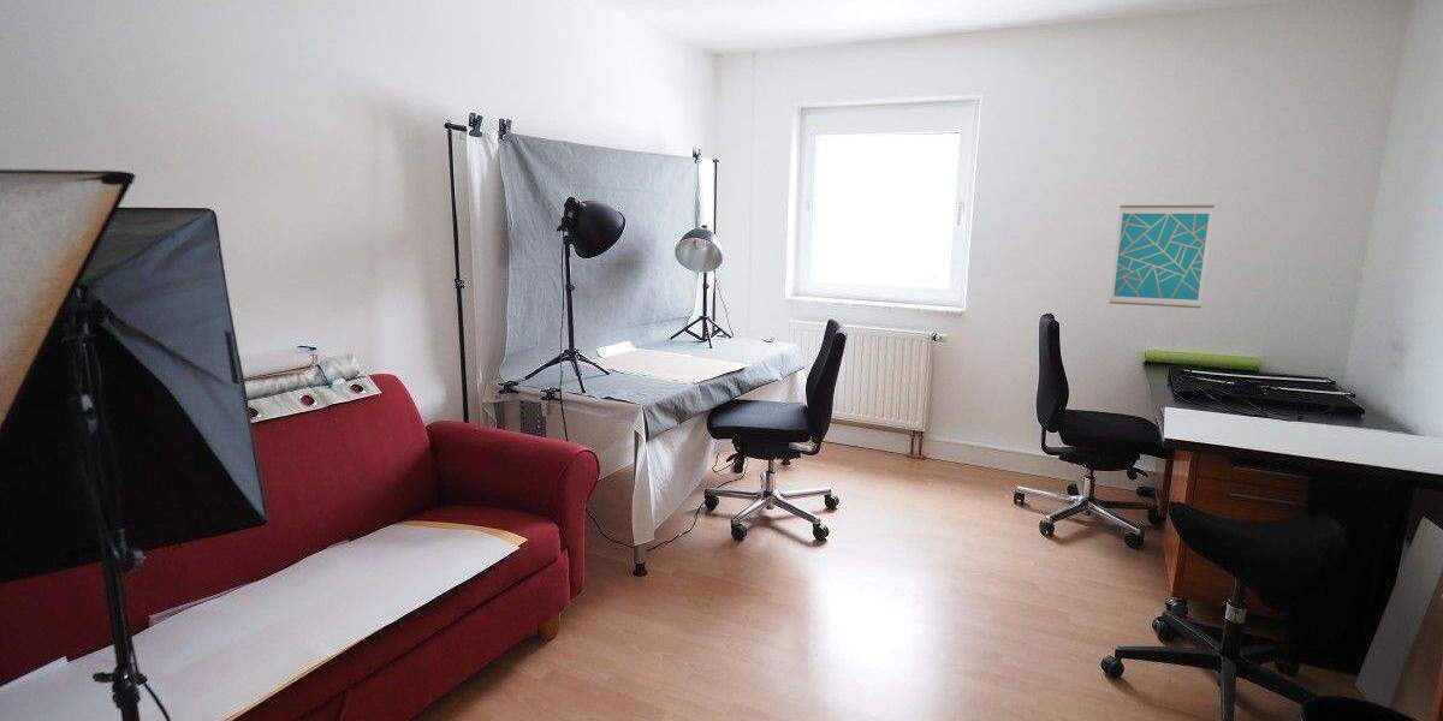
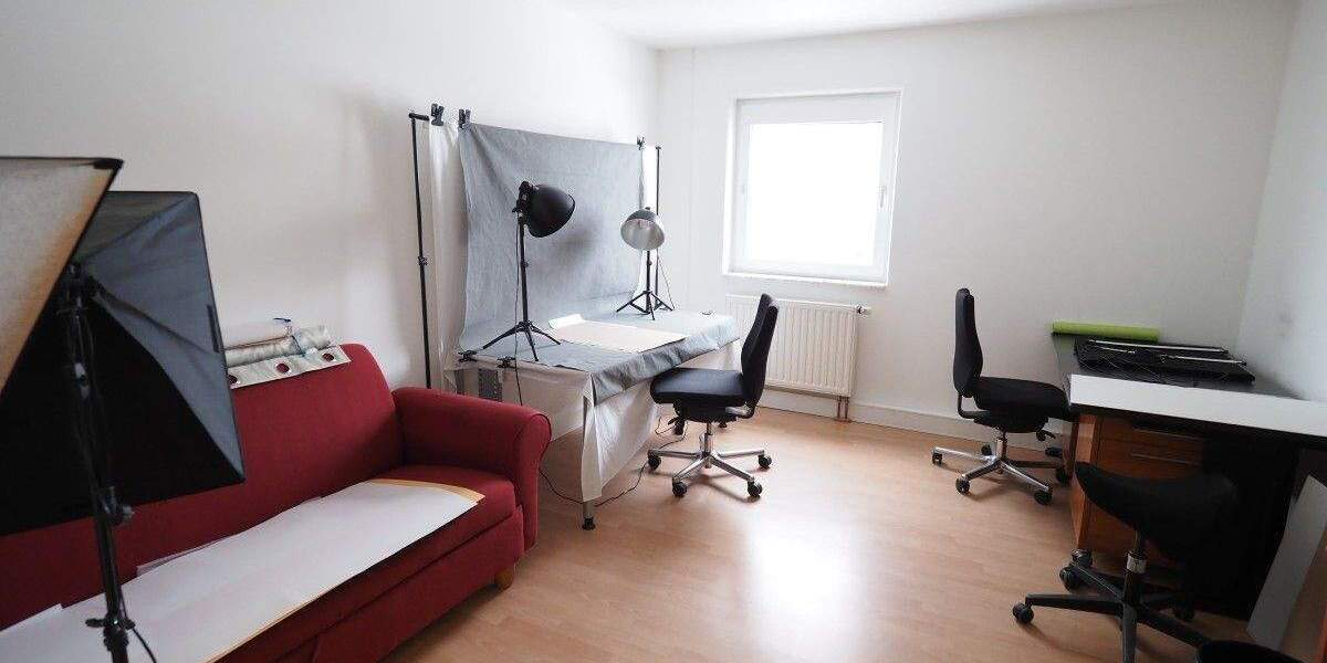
- wall art (1159, 256)
